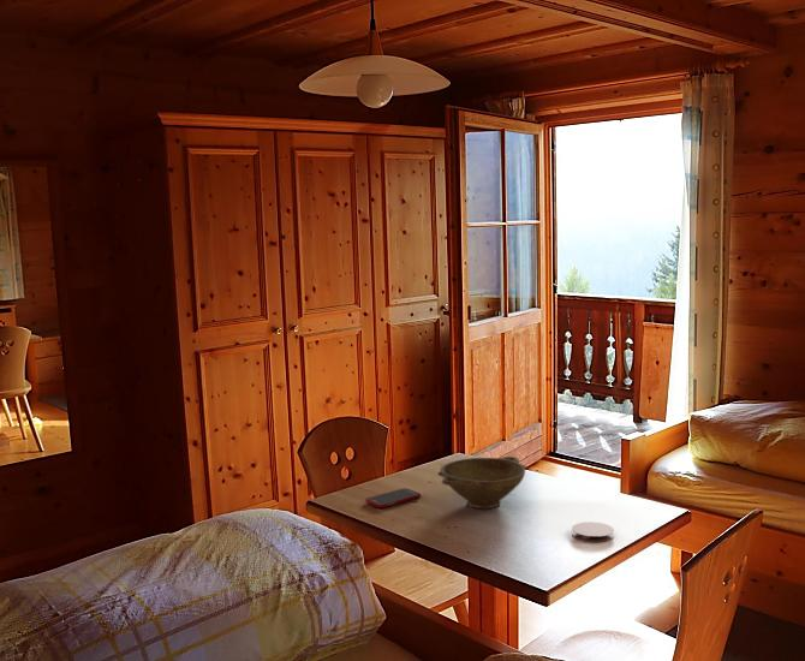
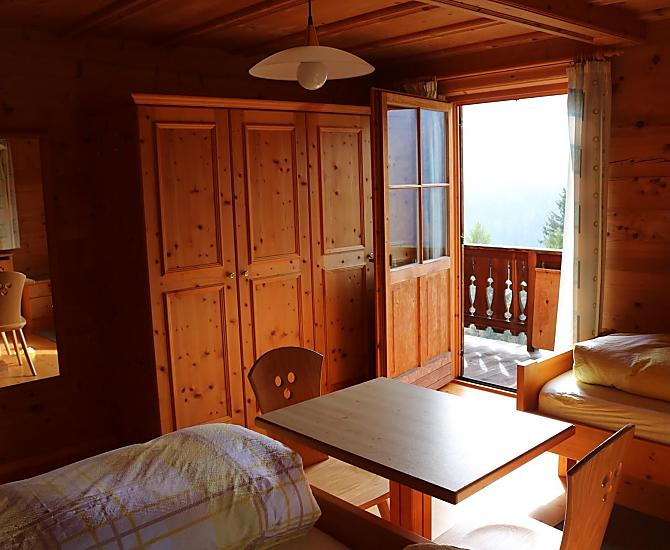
- coaster (592, 531)
- cell phone (393, 498)
- bowl (483, 486)
